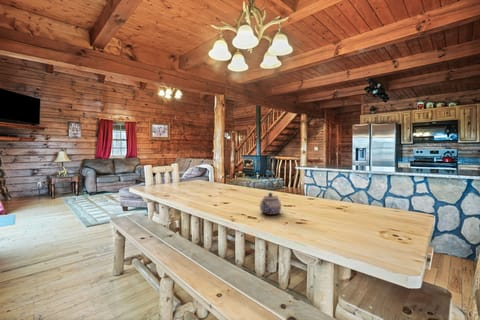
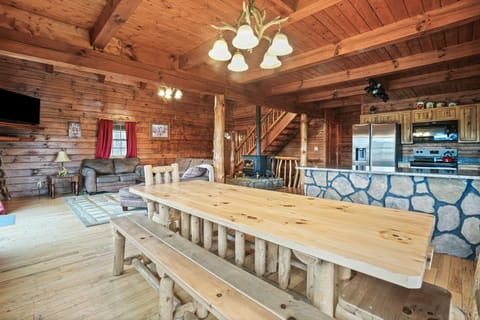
- teapot (270, 202)
